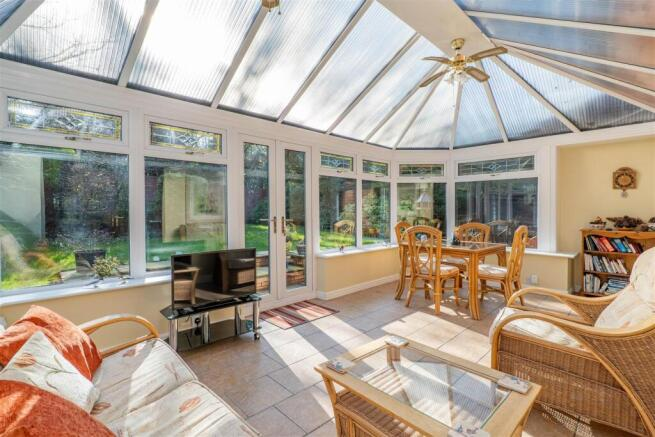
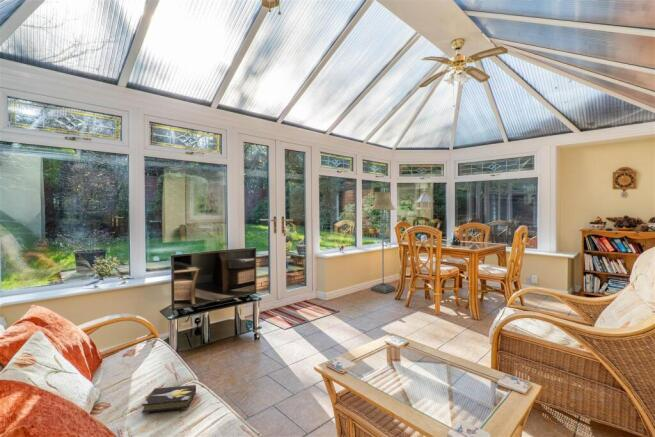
+ floor lamp (383, 241)
+ hardback book (170, 397)
